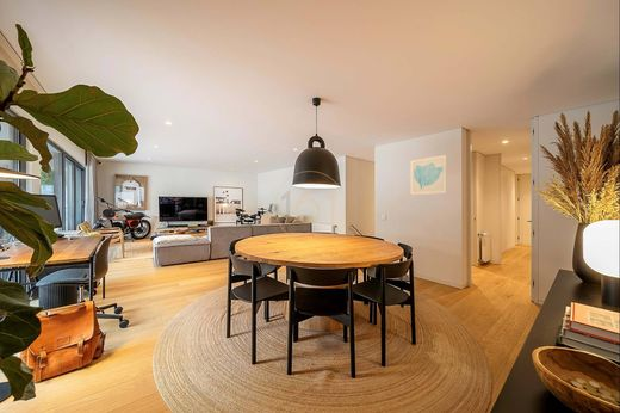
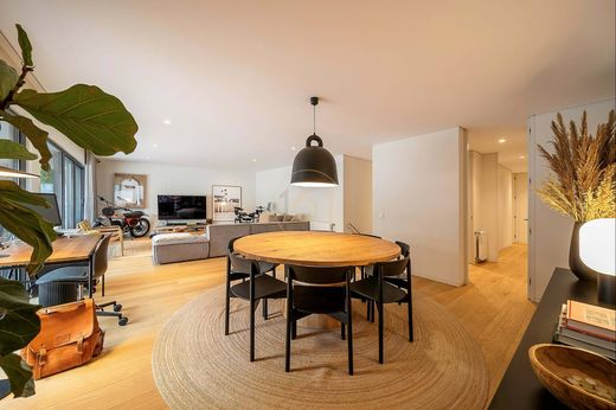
- wall art (427, 175)
